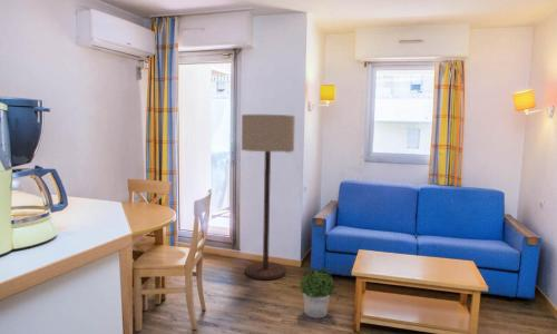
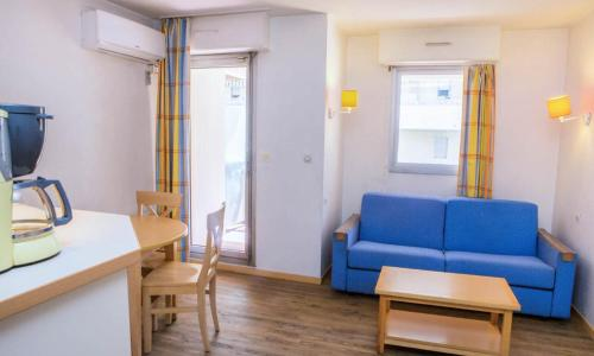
- potted plant (319, 289)
- floor lamp (266, 195)
